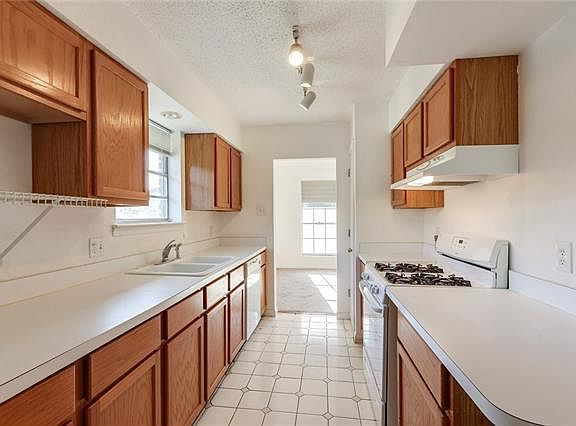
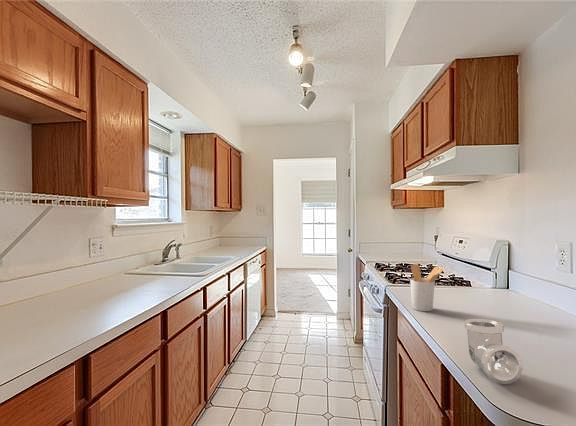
+ utensil holder (427, 286)
+ pipe fitting (488, 347)
